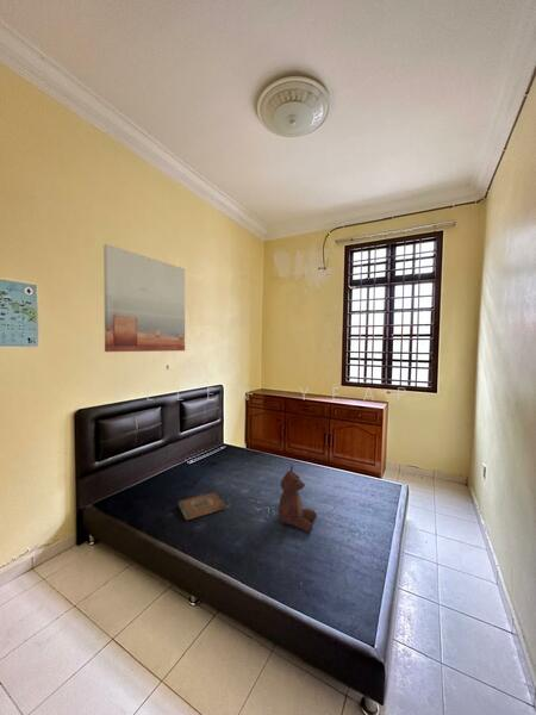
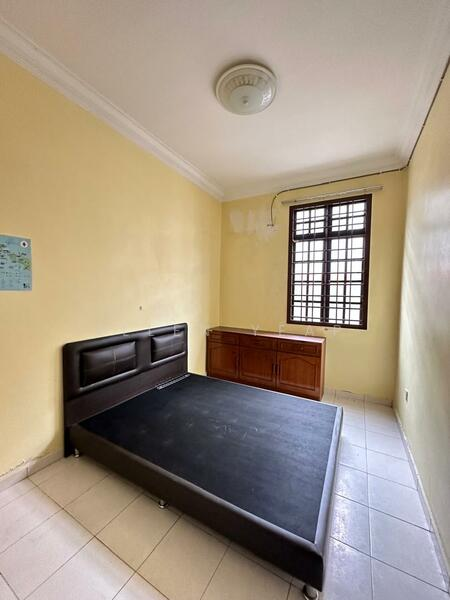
- wall art (149, 305)
- teddy bear (297, 496)
- book (201, 504)
